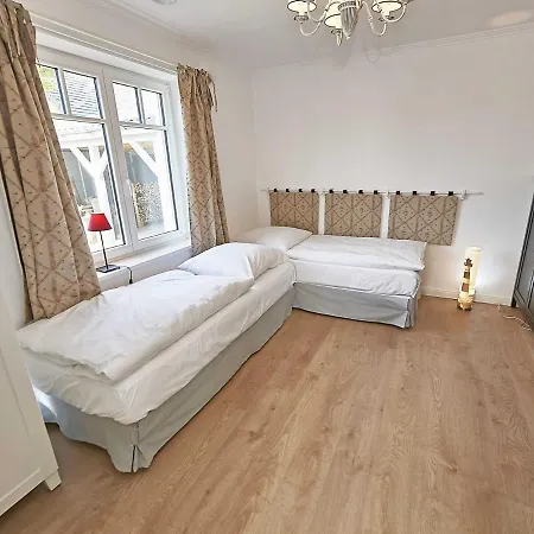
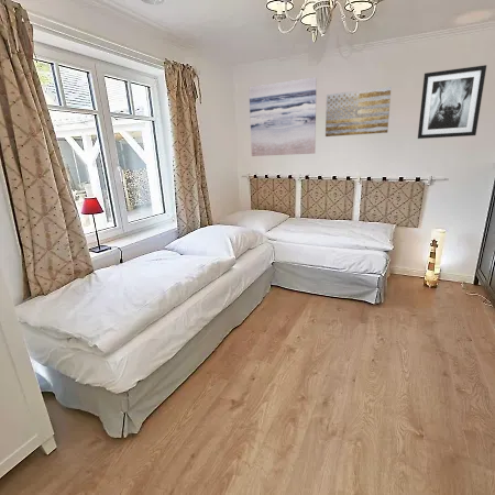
+ wall art (282, 120)
+ wall art (449, 103)
+ wall art (356, 113)
